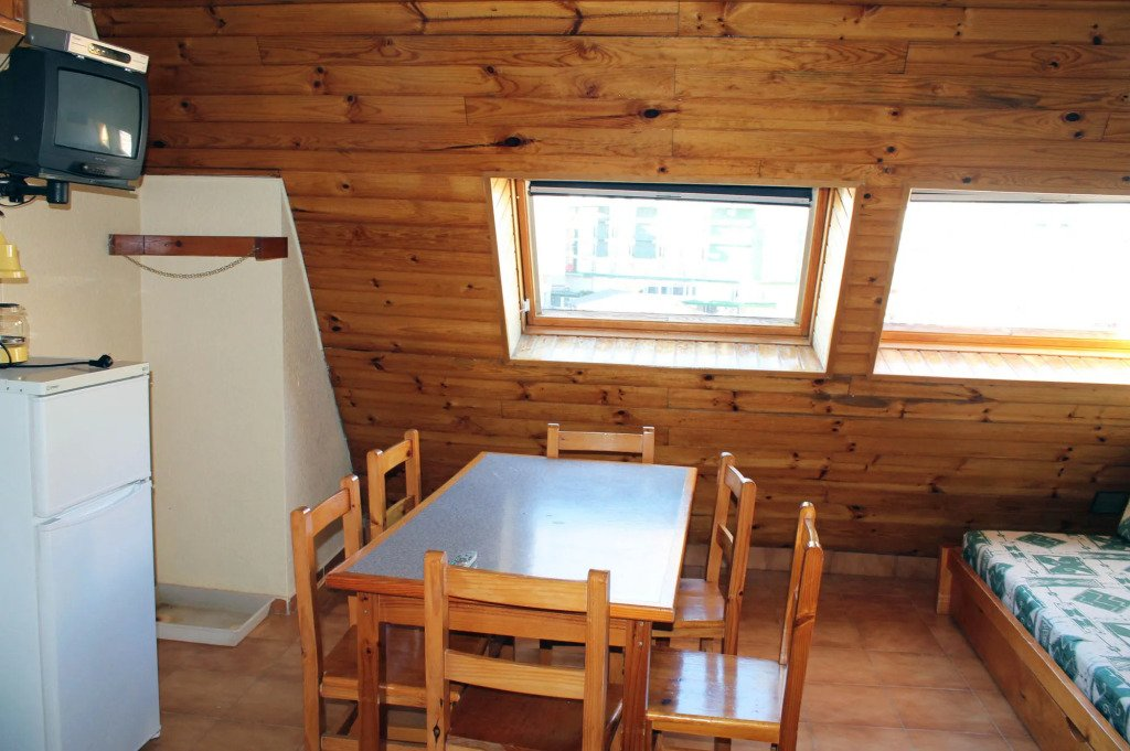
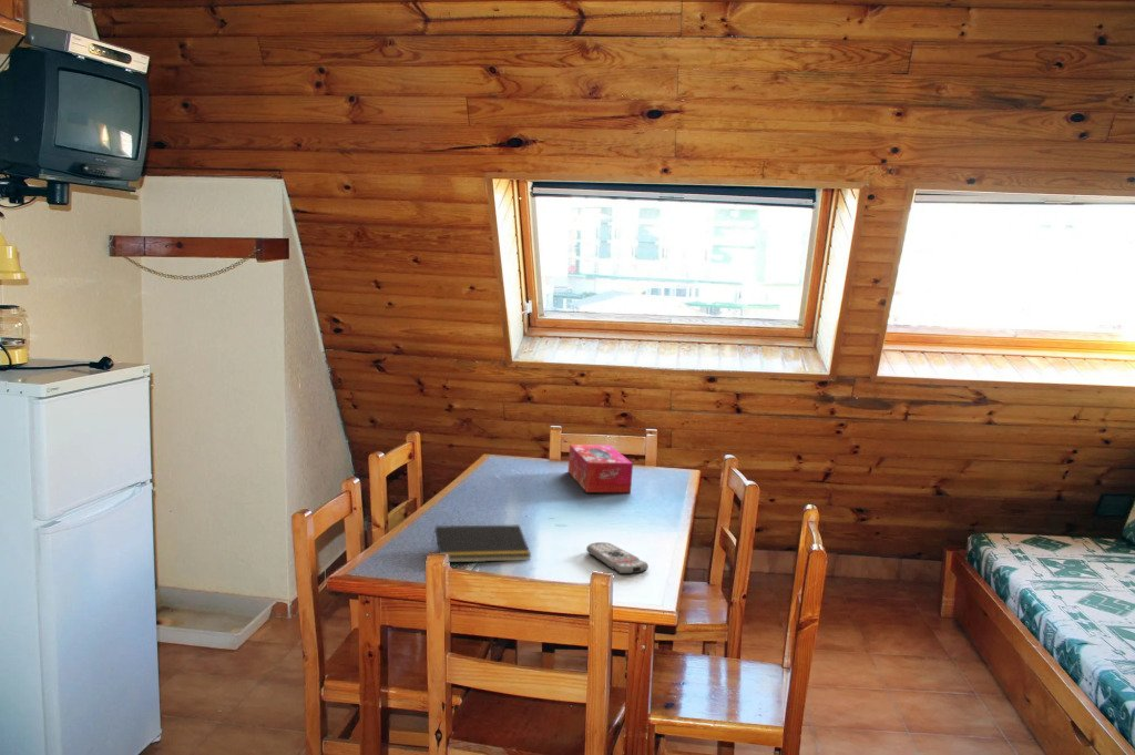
+ tissue box (599, 467)
+ notepad (481, 542)
+ remote control (614, 558)
